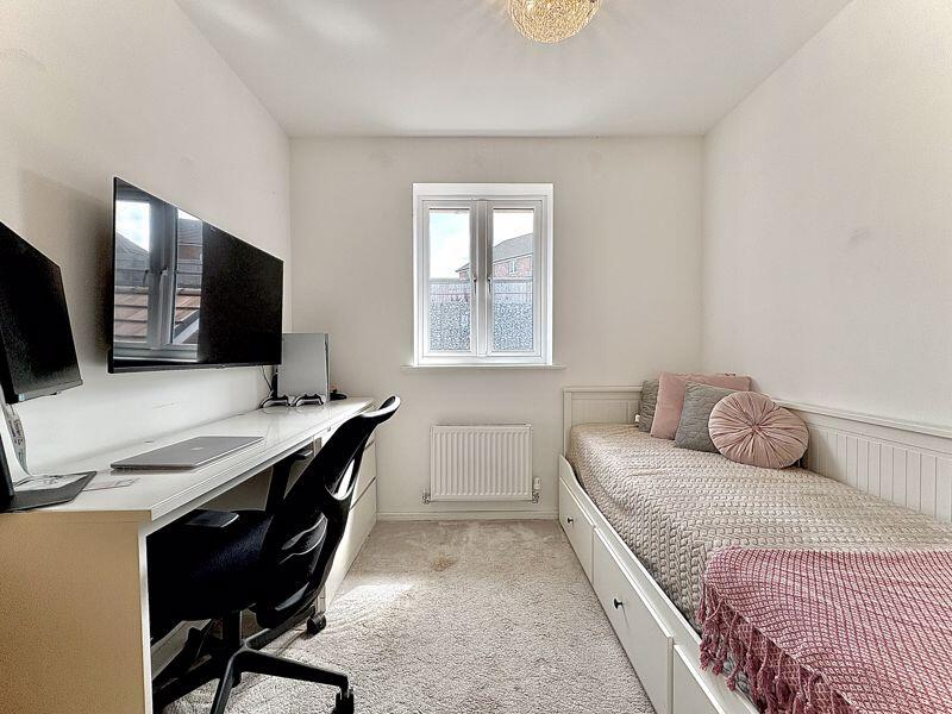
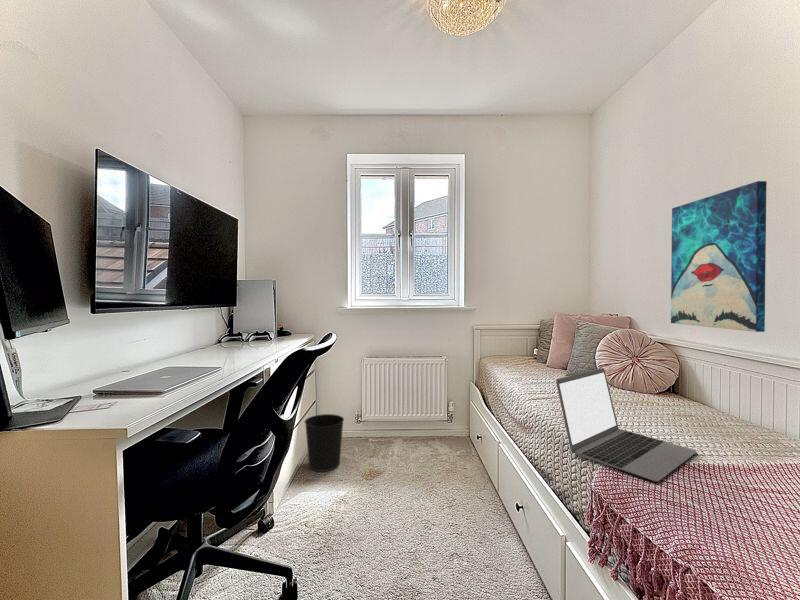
+ laptop (615, 415)
+ wastebasket (324, 442)
+ wall art (712, 261)
